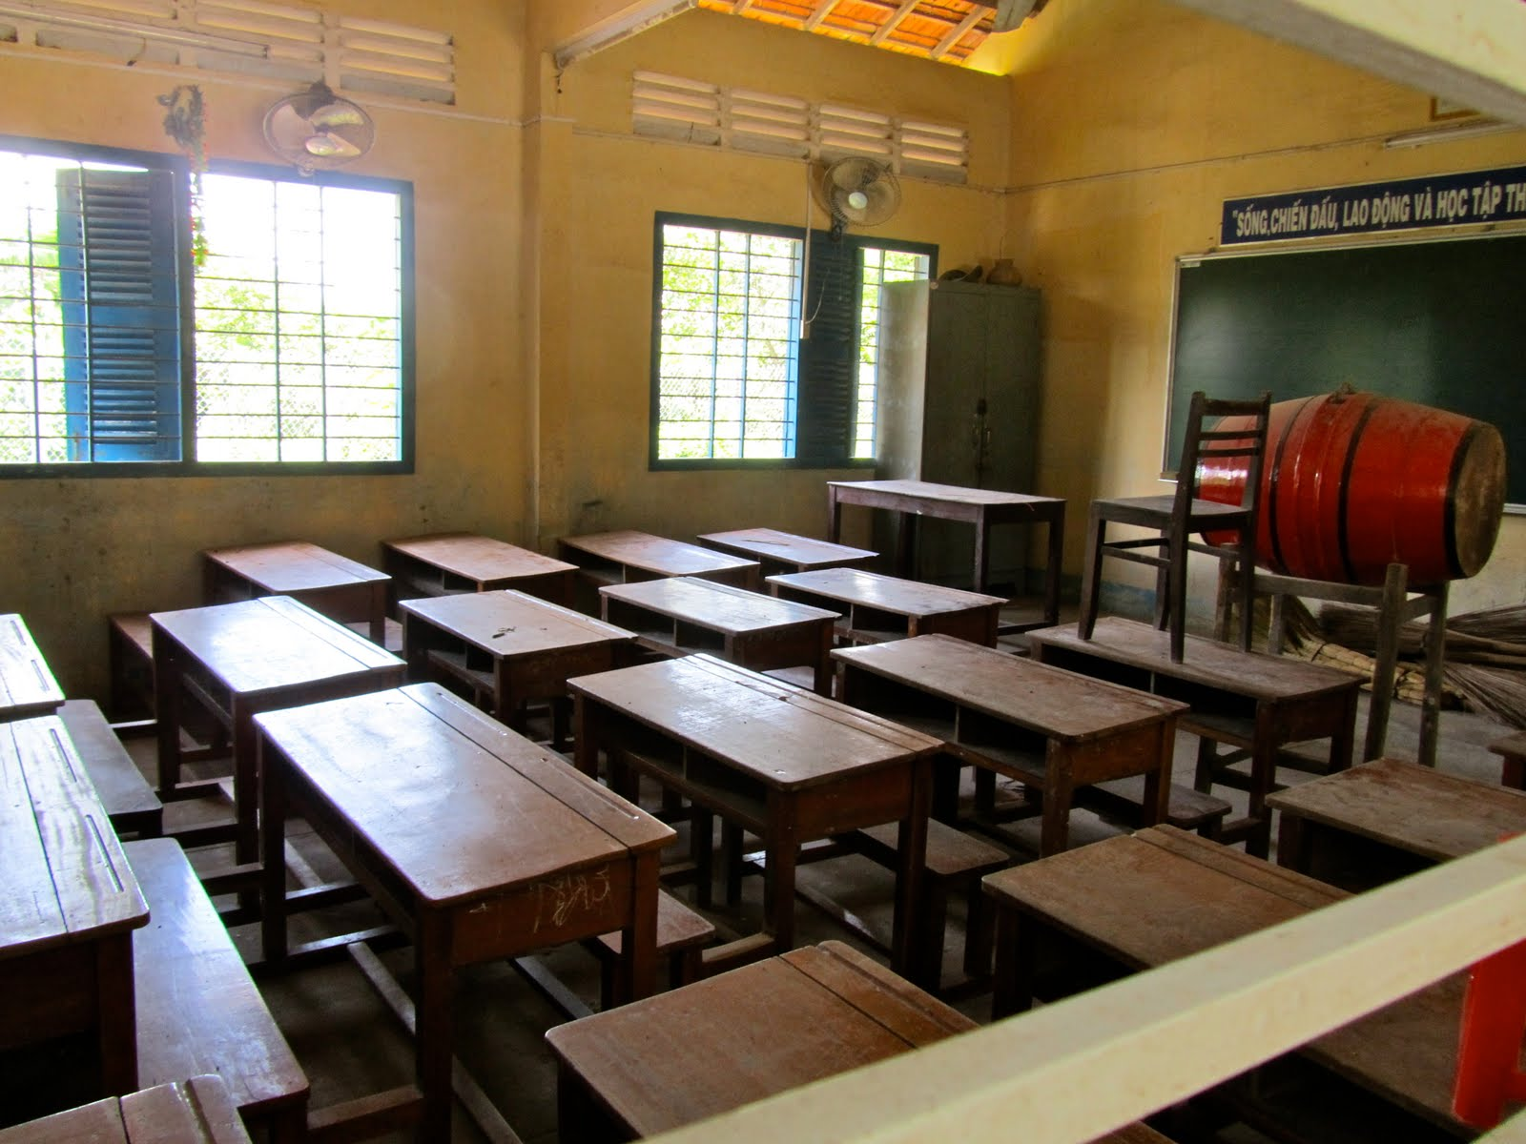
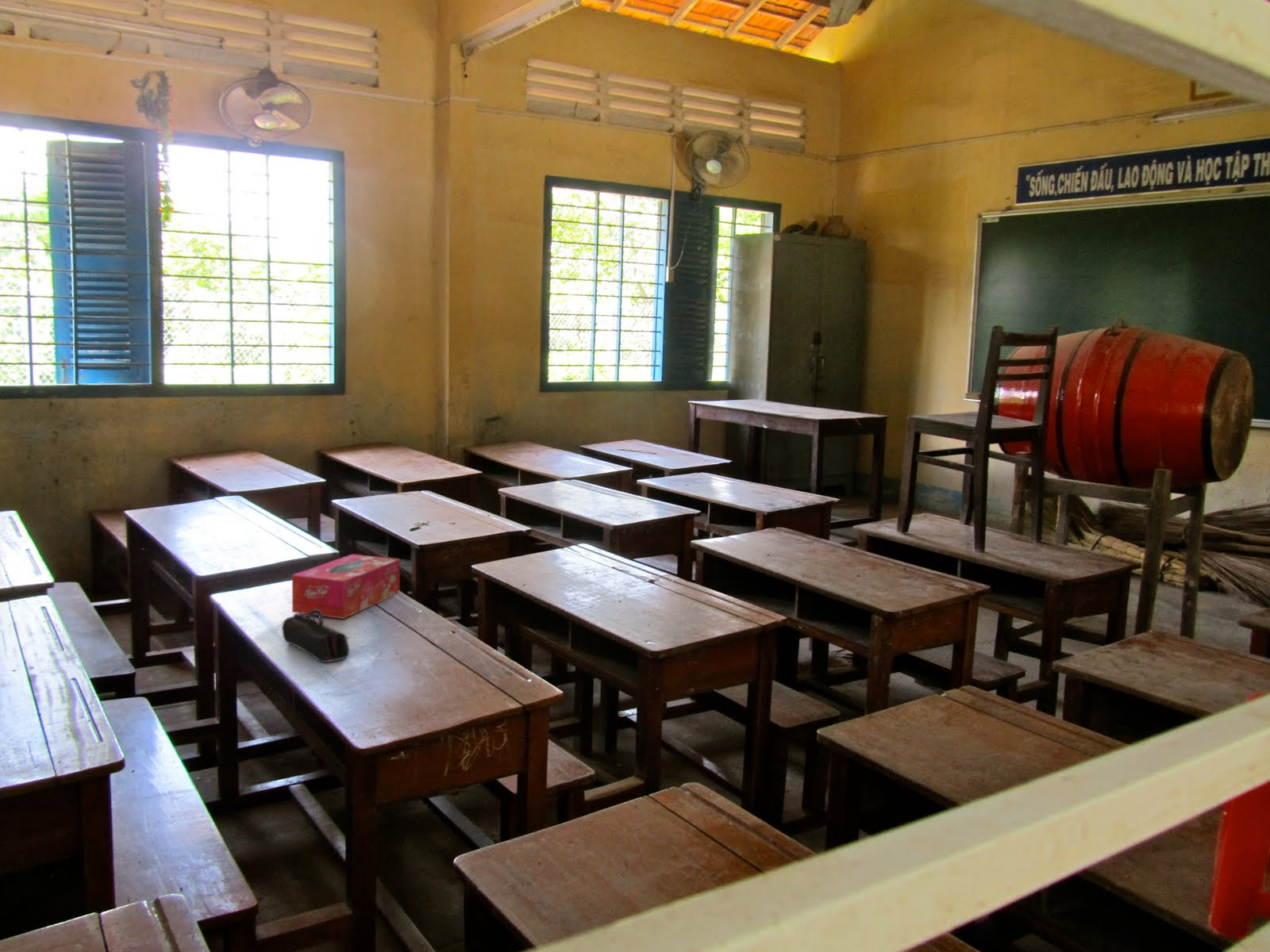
+ pencil case (314, 629)
+ tissue box (348, 584)
